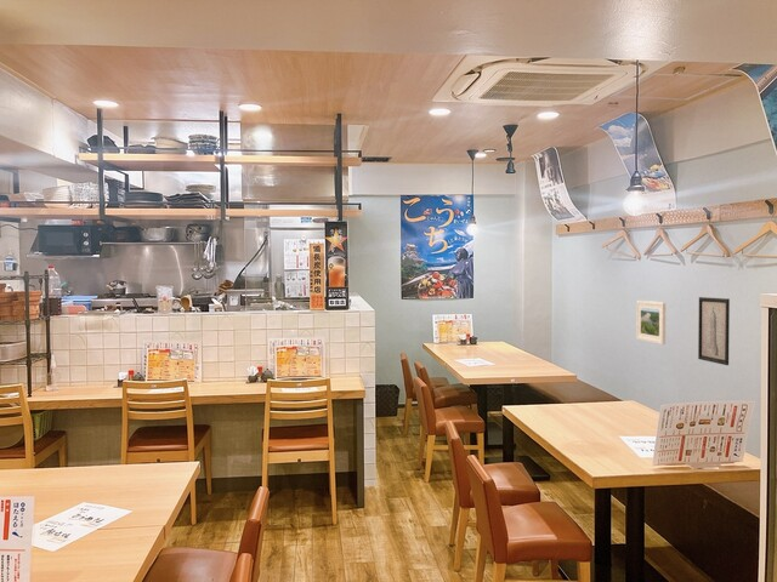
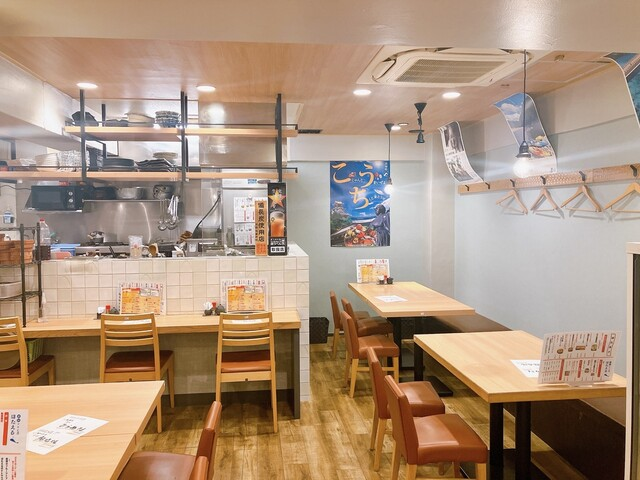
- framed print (650, 321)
- wall art (713, 330)
